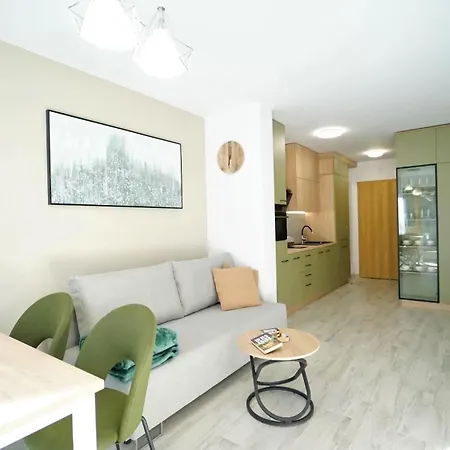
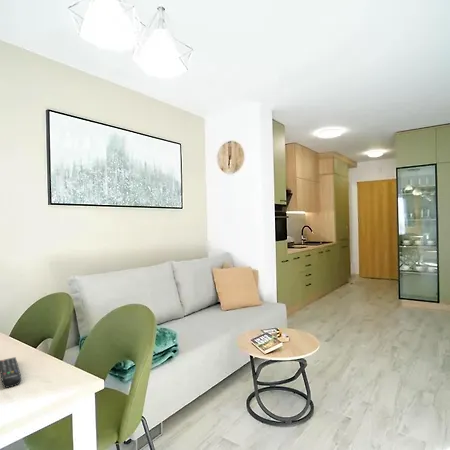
+ remote control (9, 370)
